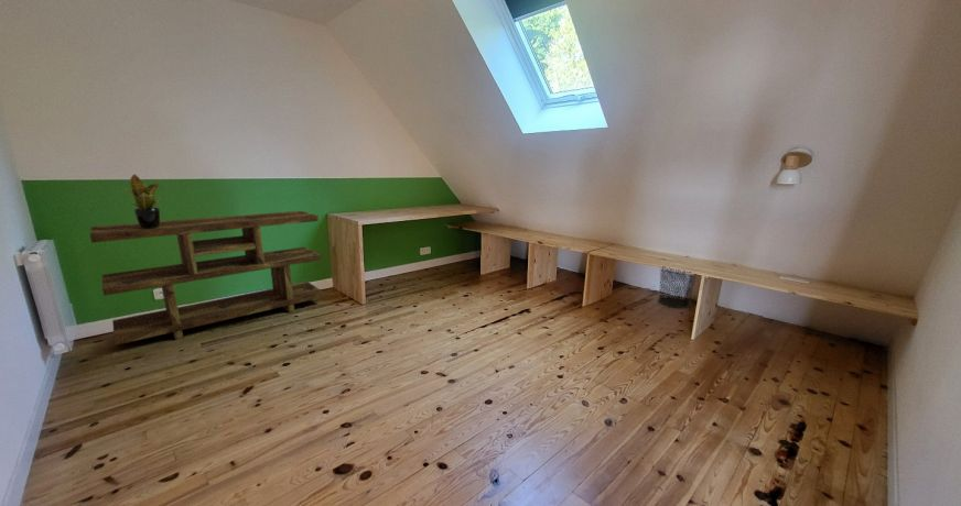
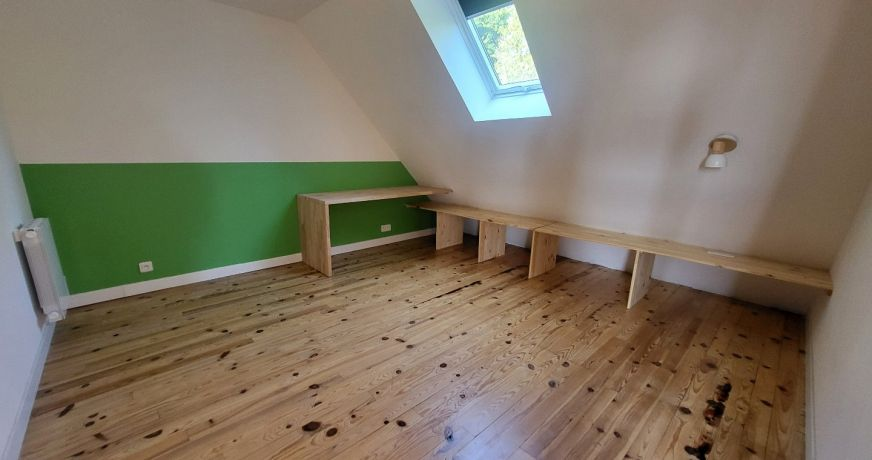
- potted plant (147, 199)
- waste bin (676, 285)
- shelving unit (224, 270)
